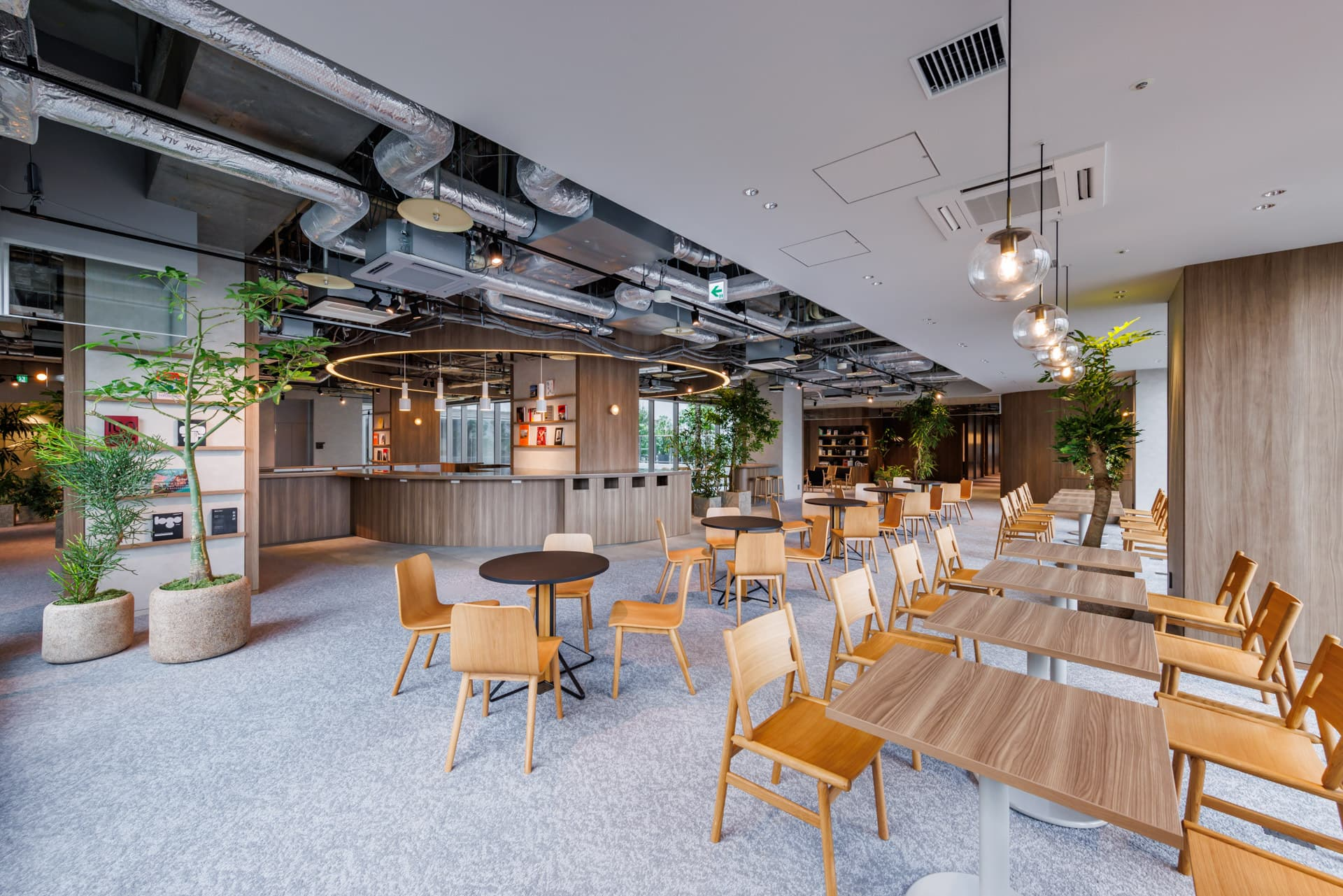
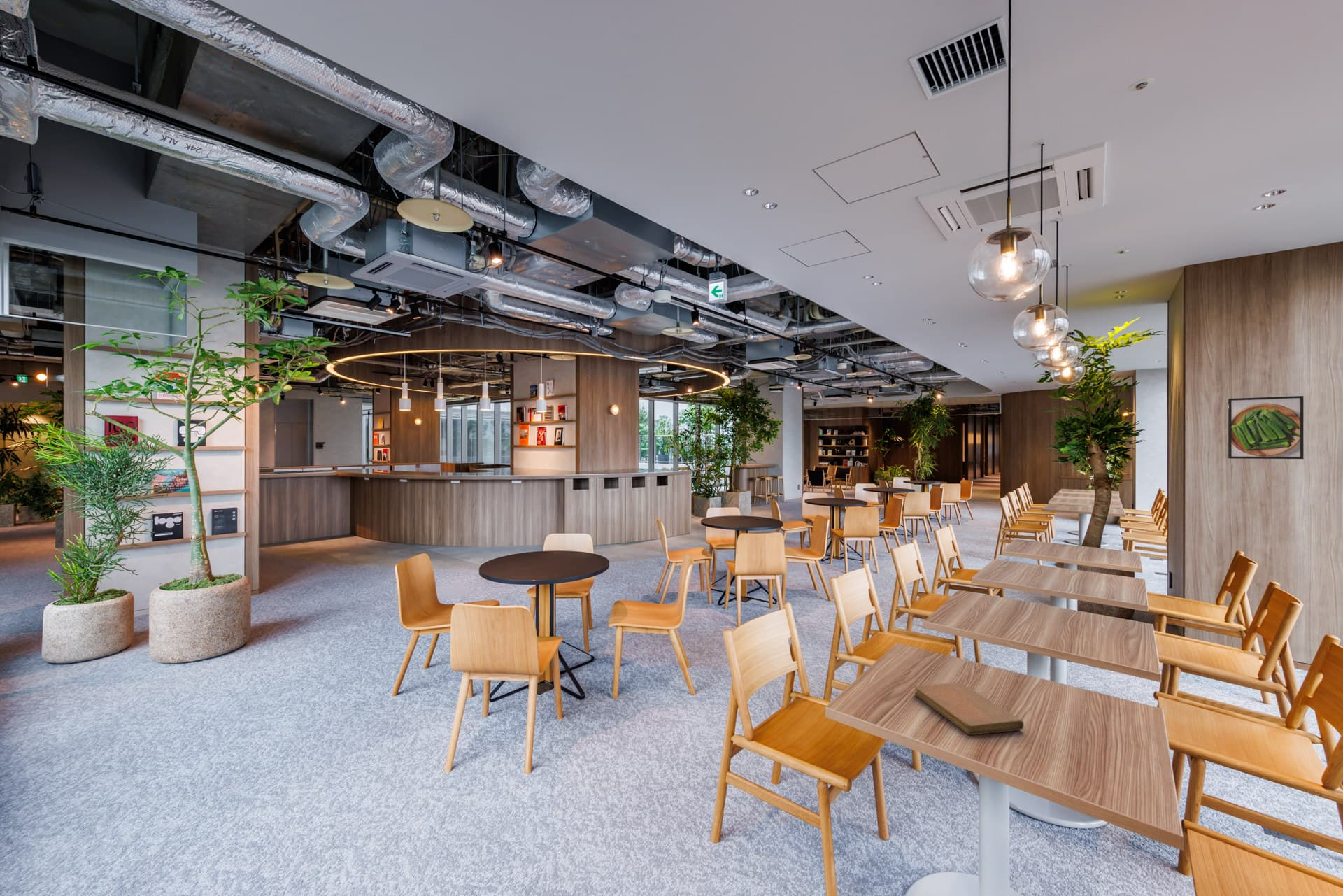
+ notebook (965, 706)
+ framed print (1265, 428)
